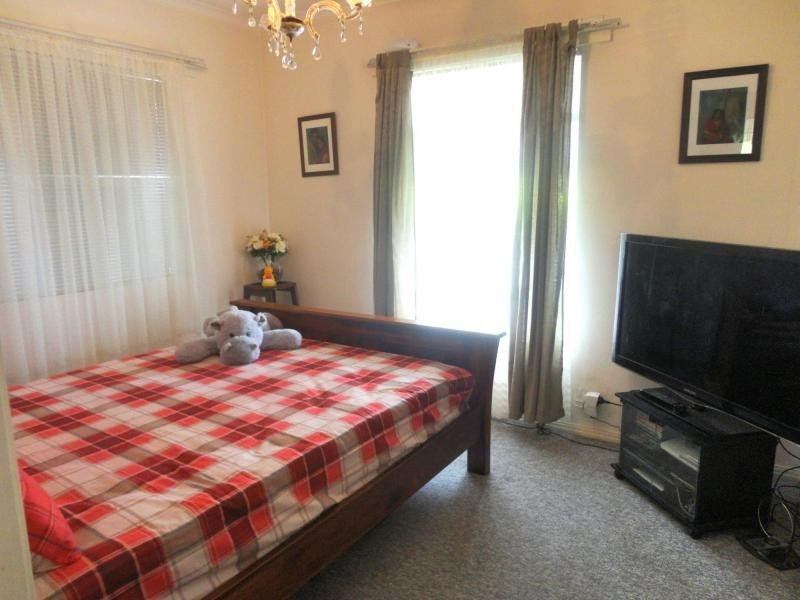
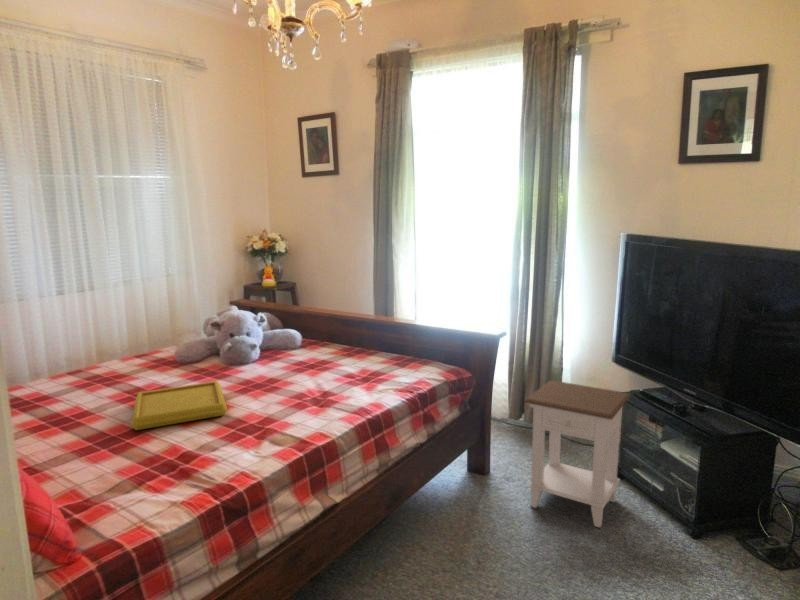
+ nightstand (578, 437)
+ serving tray (180, 403)
